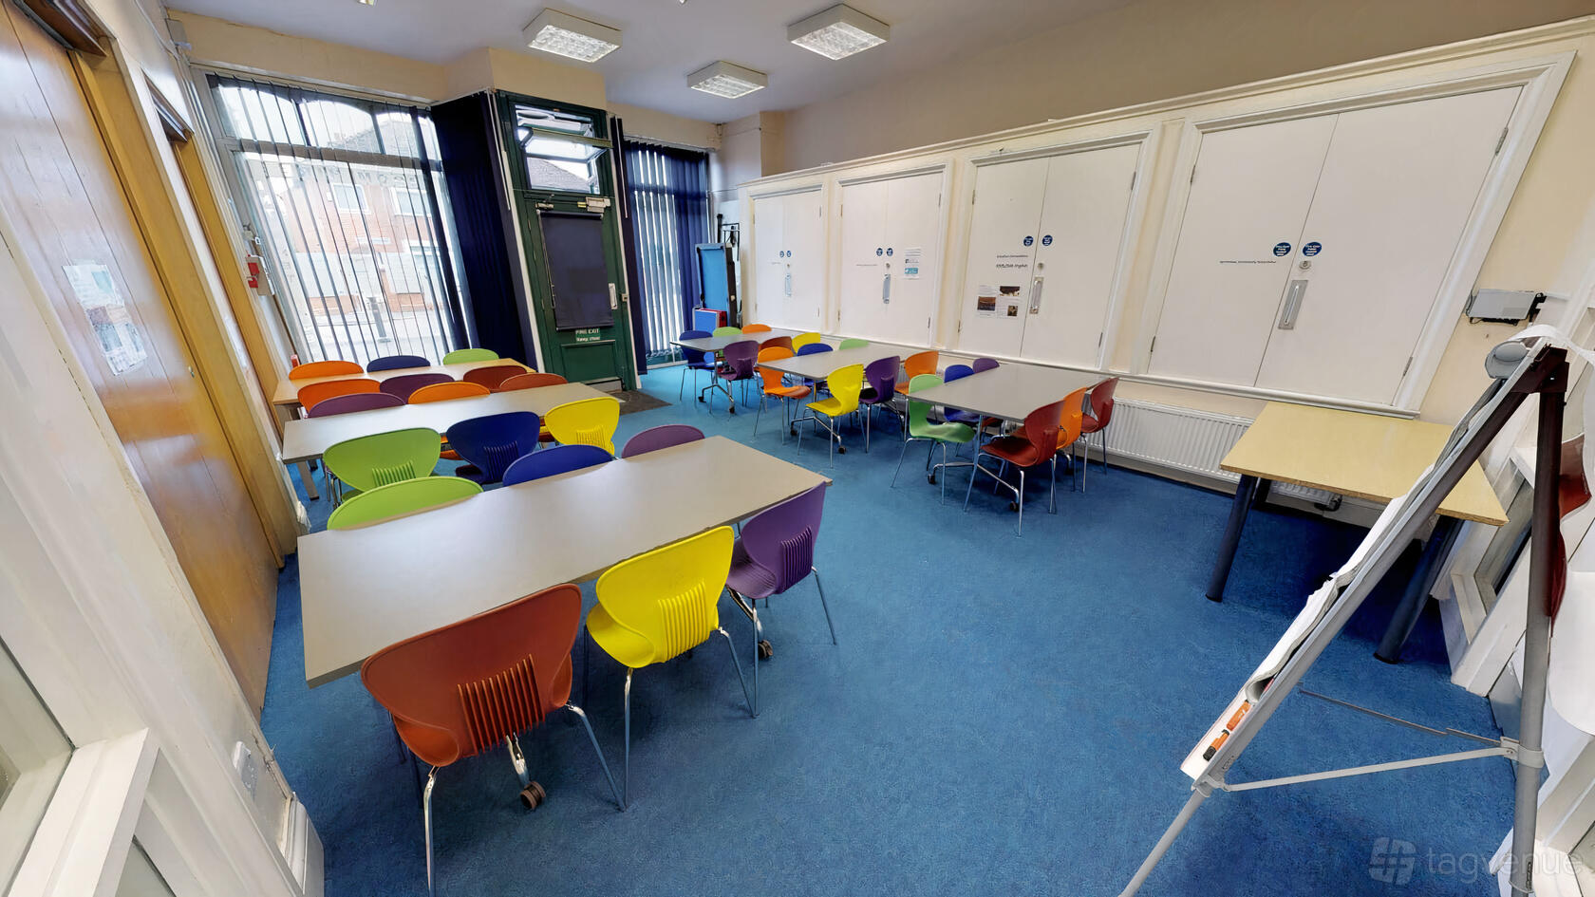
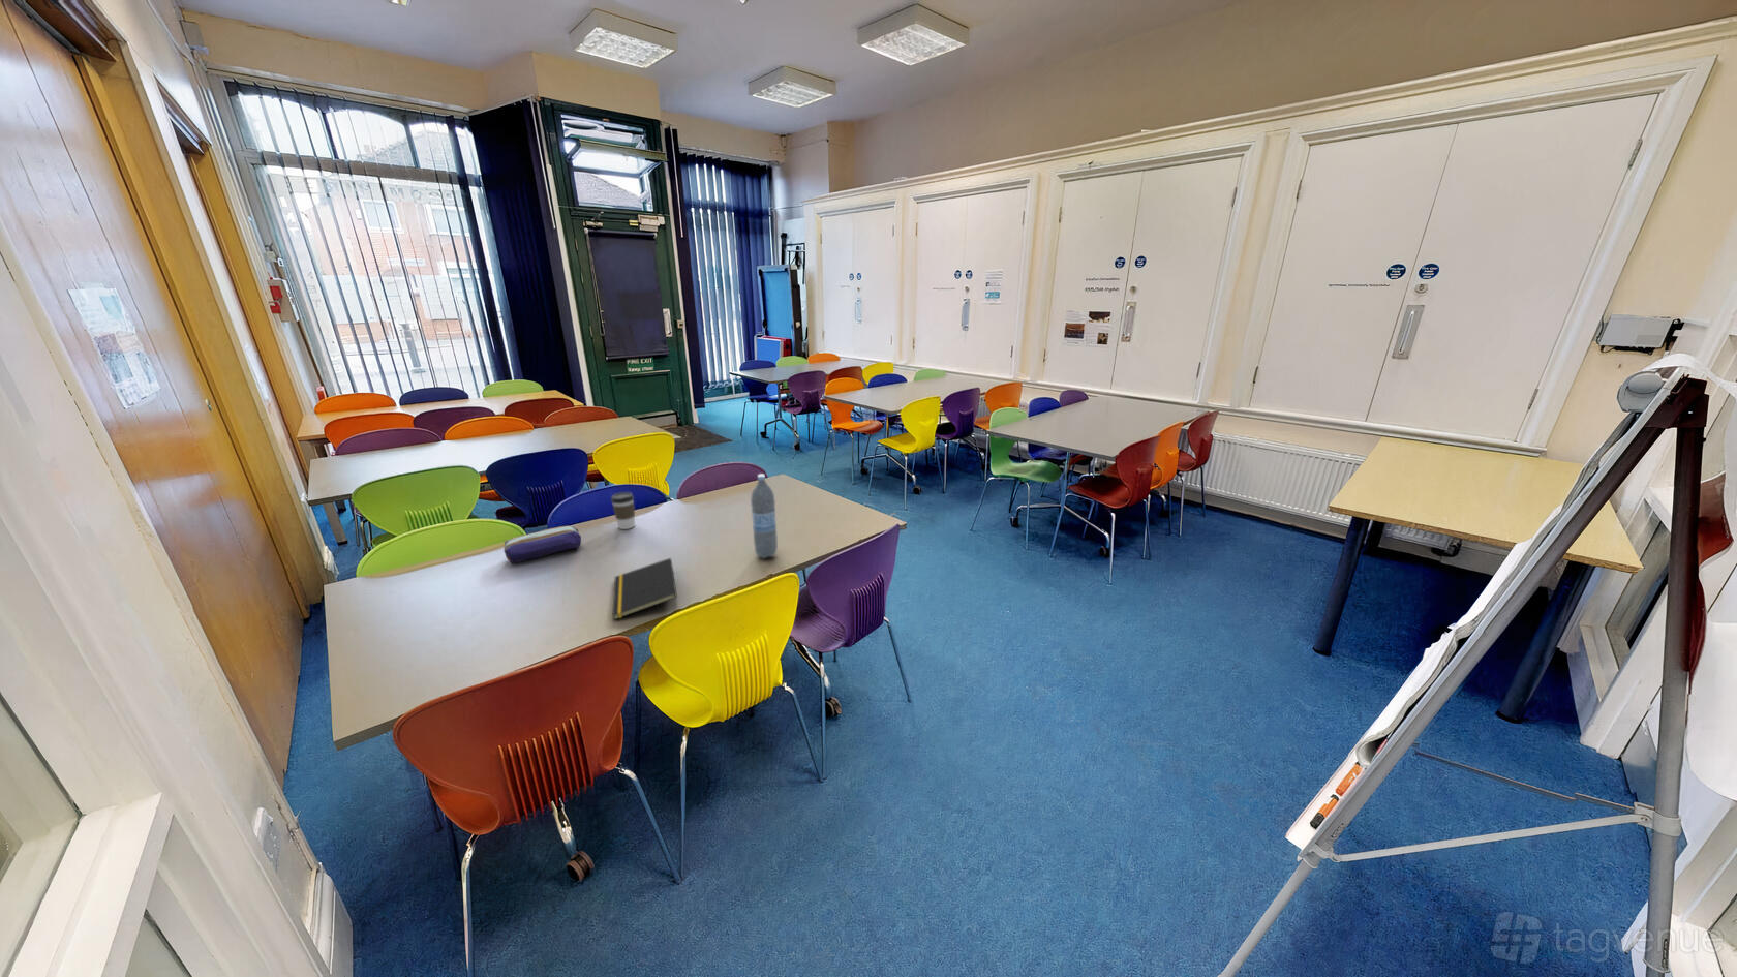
+ notepad (644, 586)
+ coffee cup (624, 511)
+ water bottle (764, 515)
+ pencil case (544, 543)
